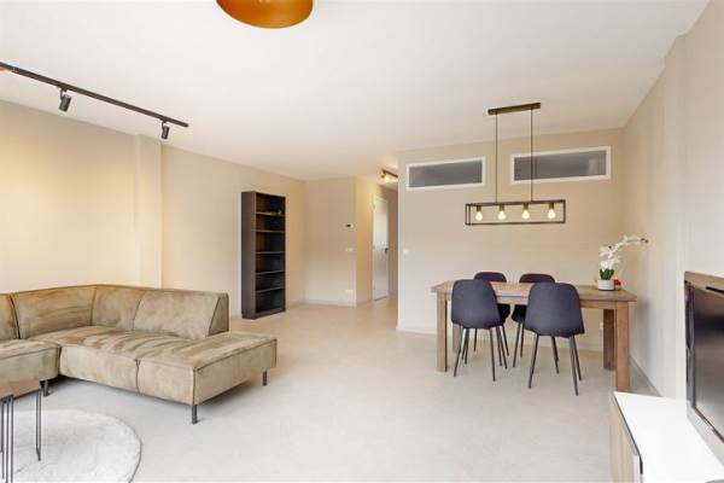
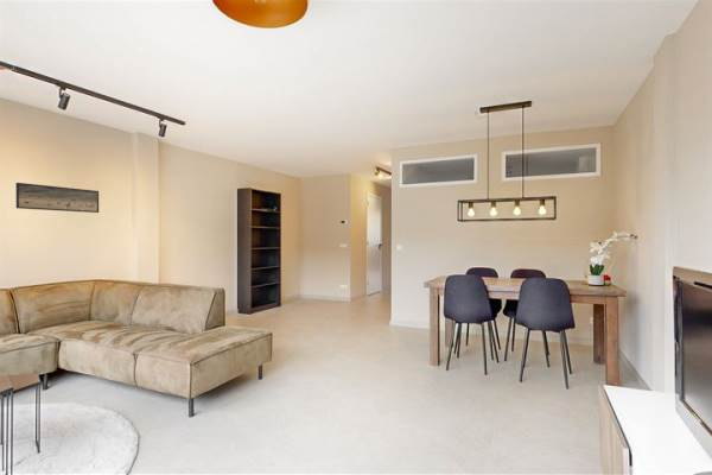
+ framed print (61, 198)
